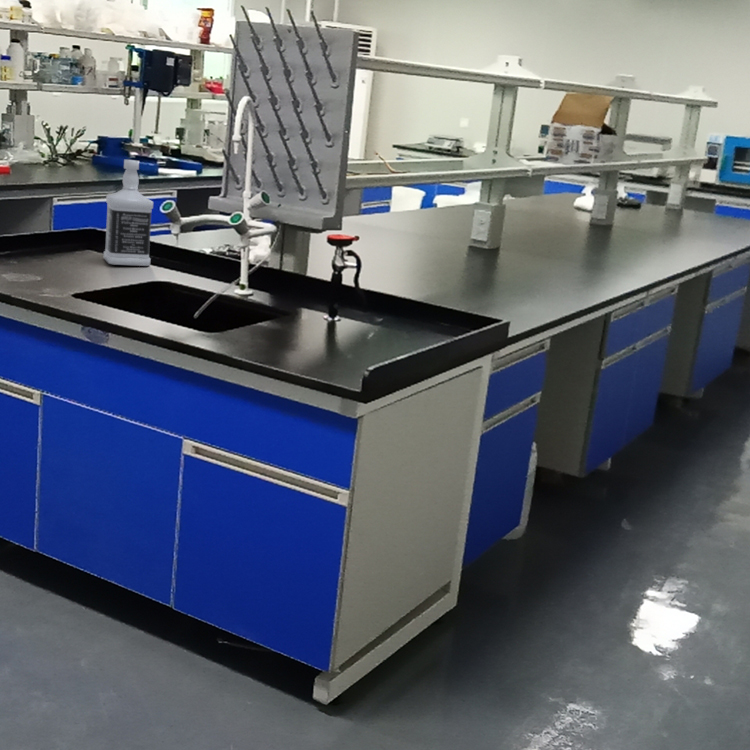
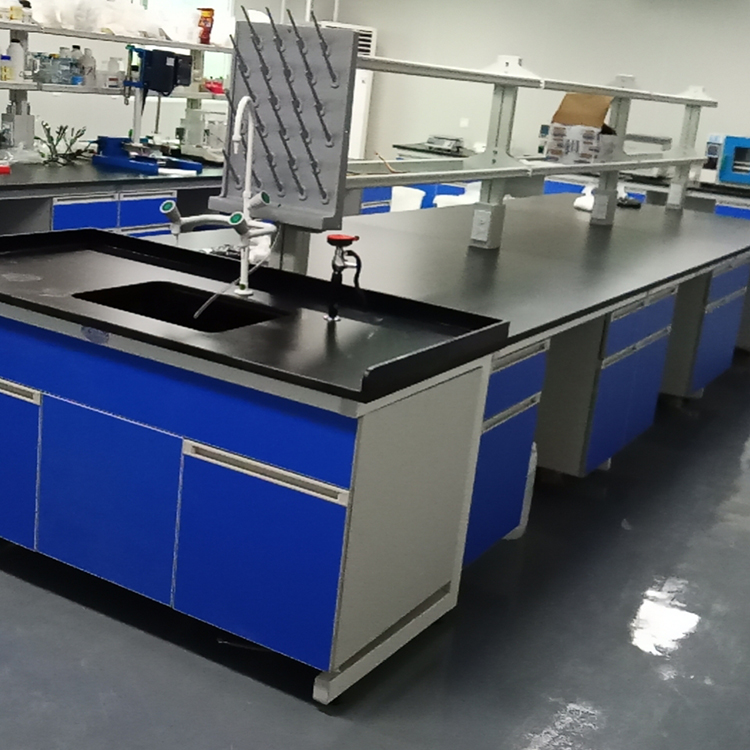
- bottle (129, 211)
